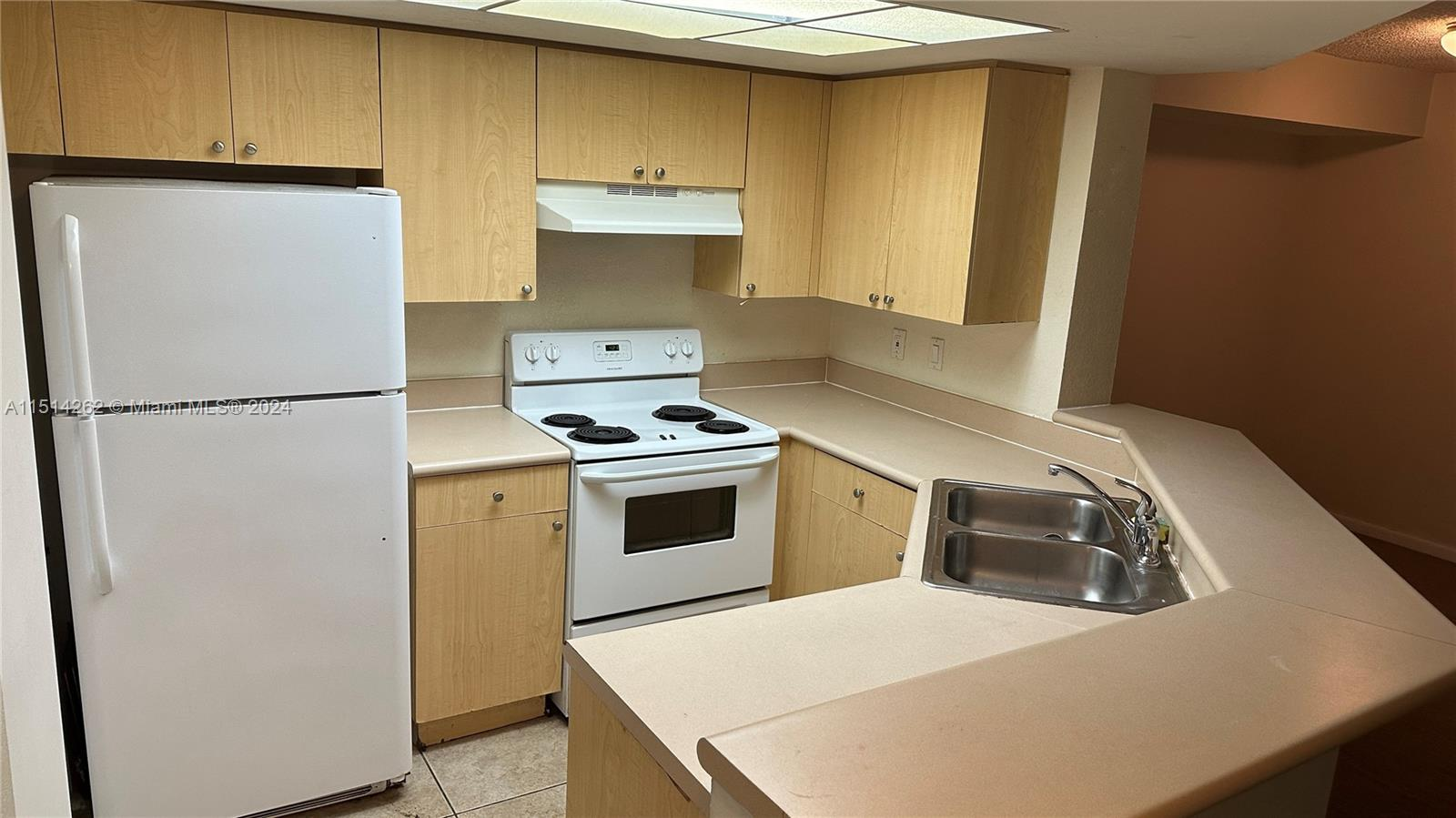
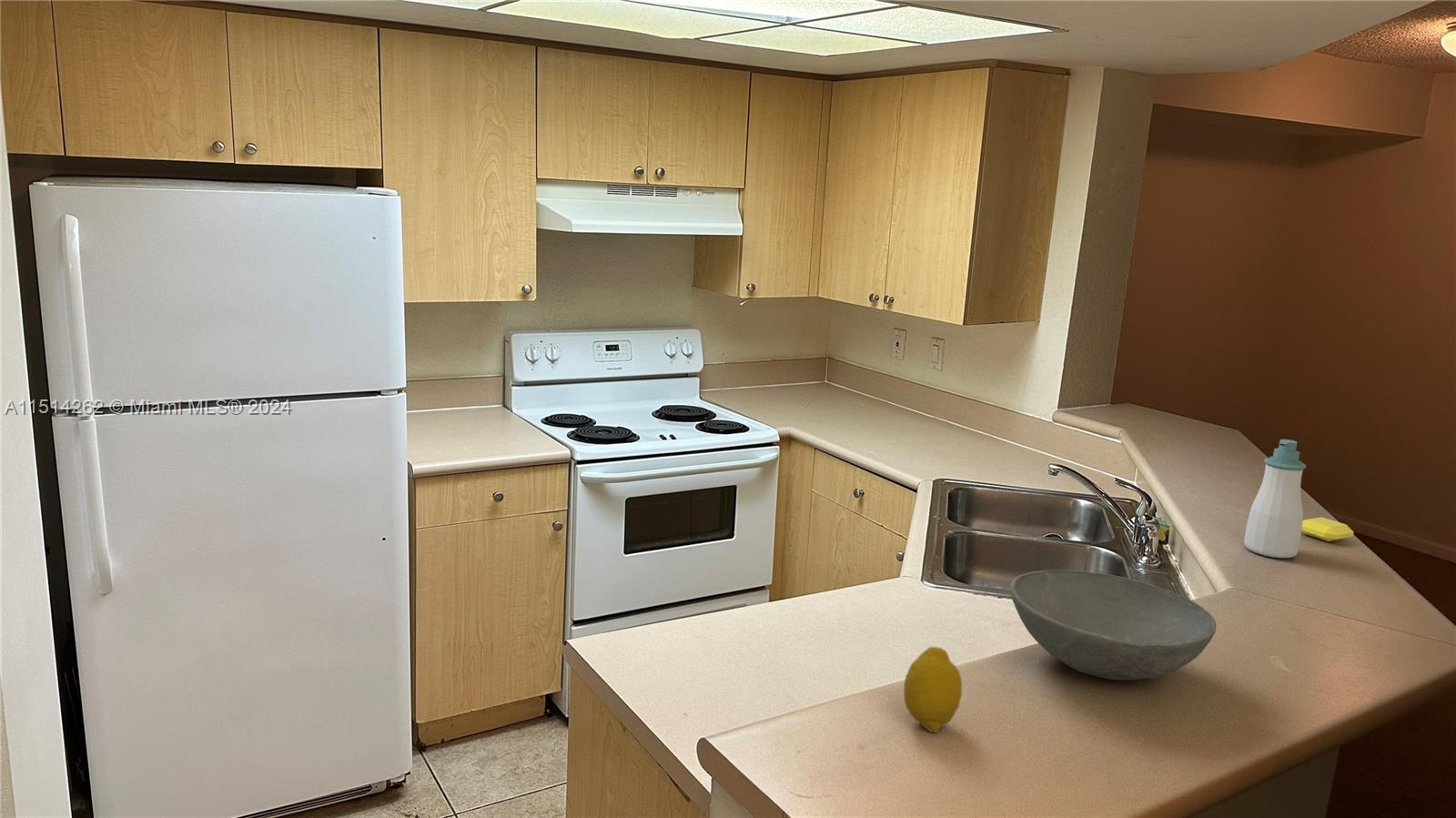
+ soap bottle (1279, 497)
+ bowl (1106, 633)
+ soap bar (1324, 529)
+ fruit (933, 687)
